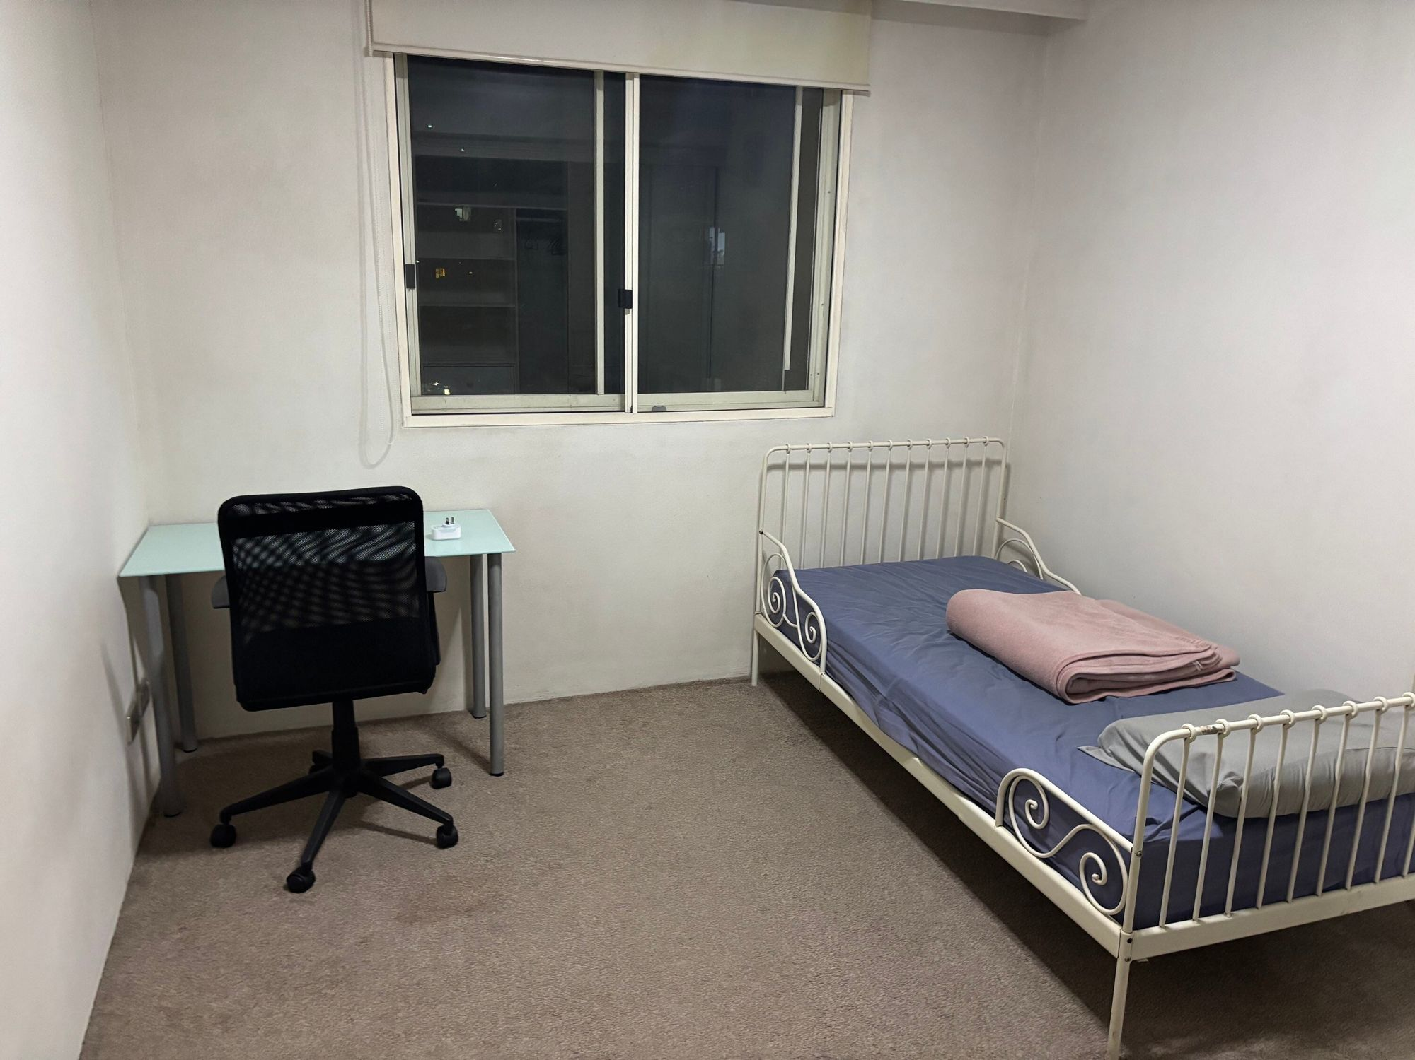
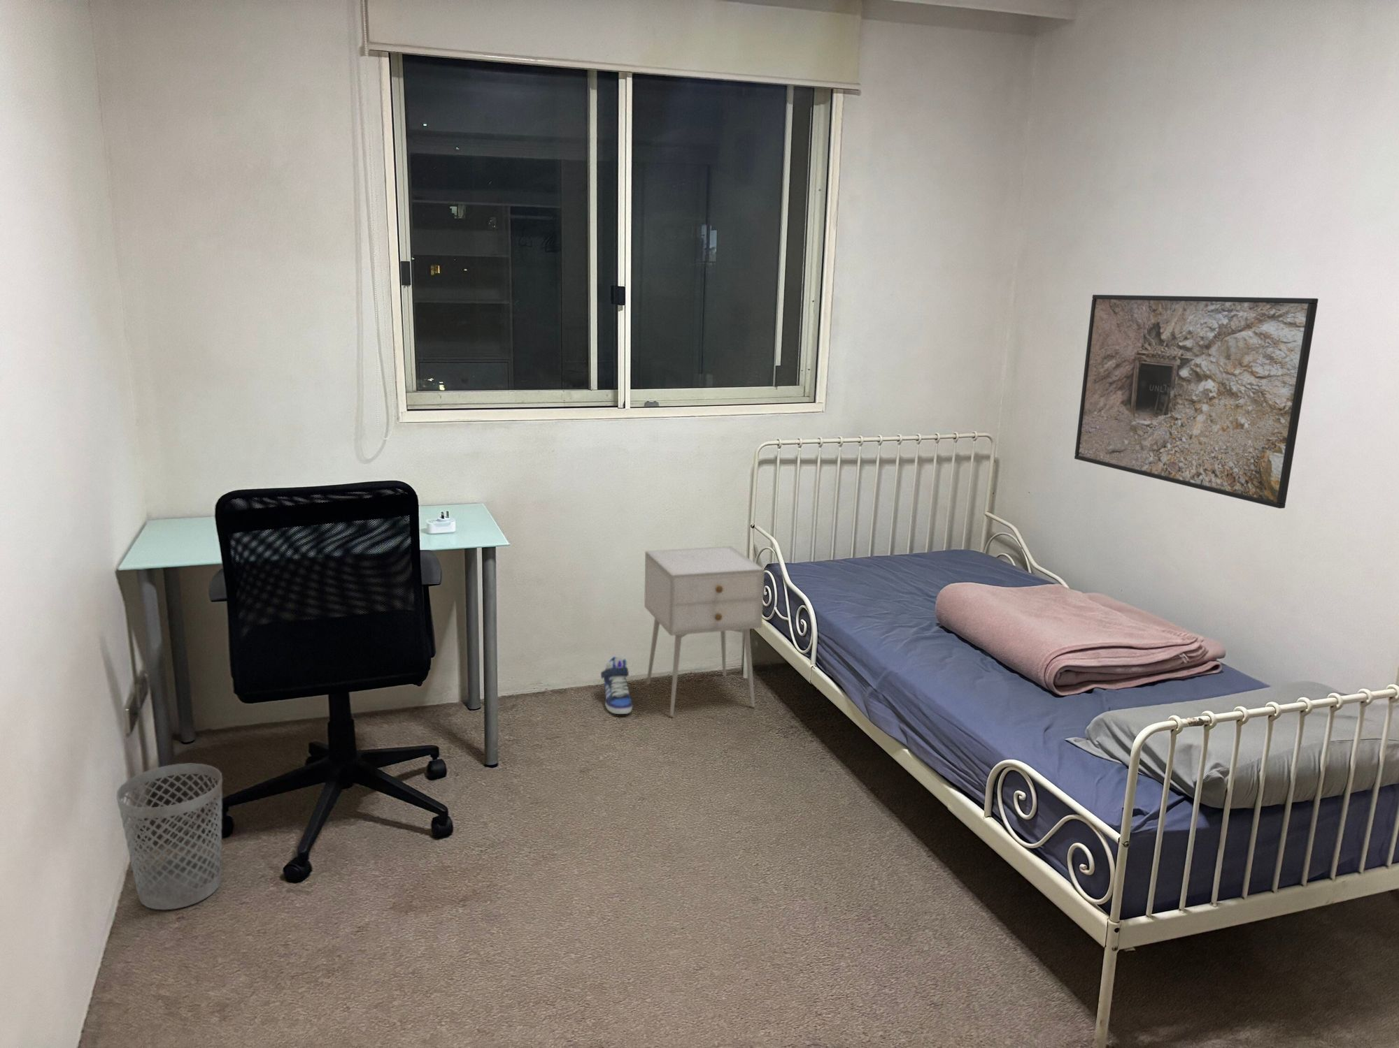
+ wastebasket (175, 837)
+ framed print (1179, 390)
+ nightstand (702, 629)
+ sneaker (617, 681)
